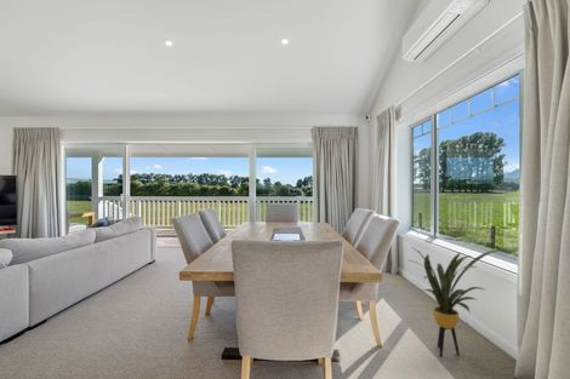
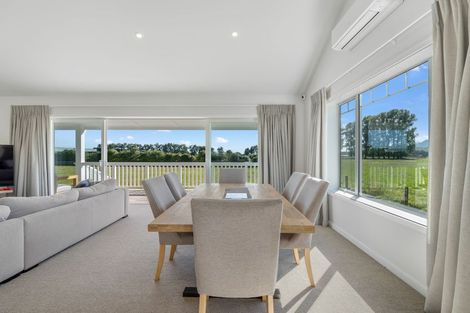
- house plant (451, 300)
